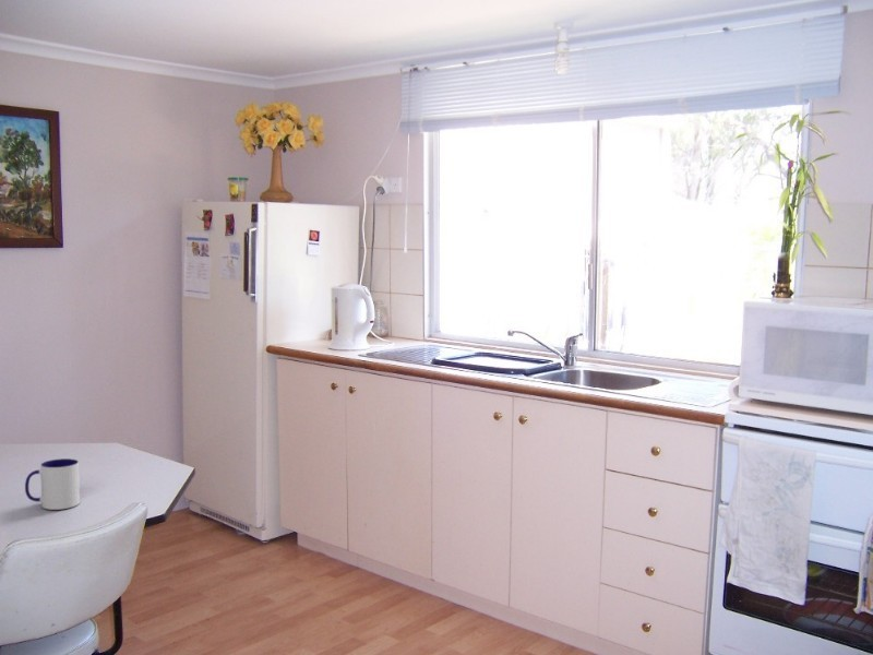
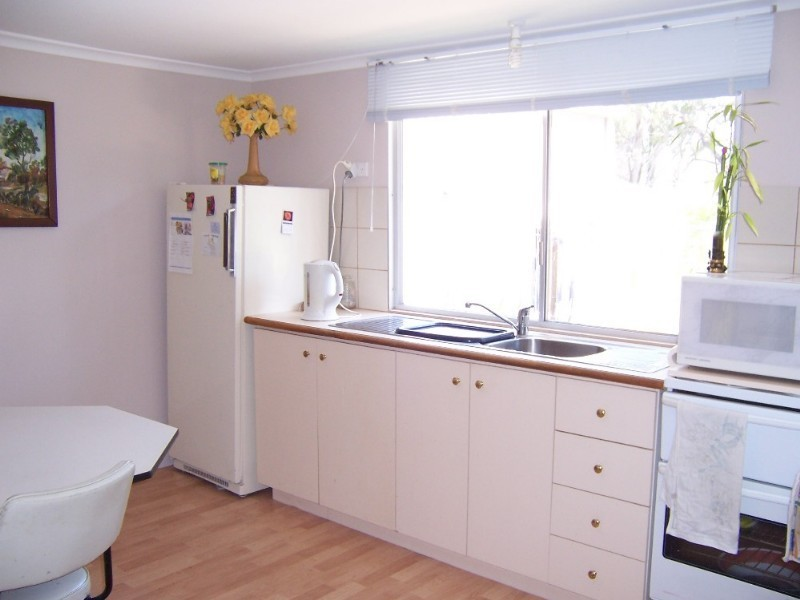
- mug (51, 484)
